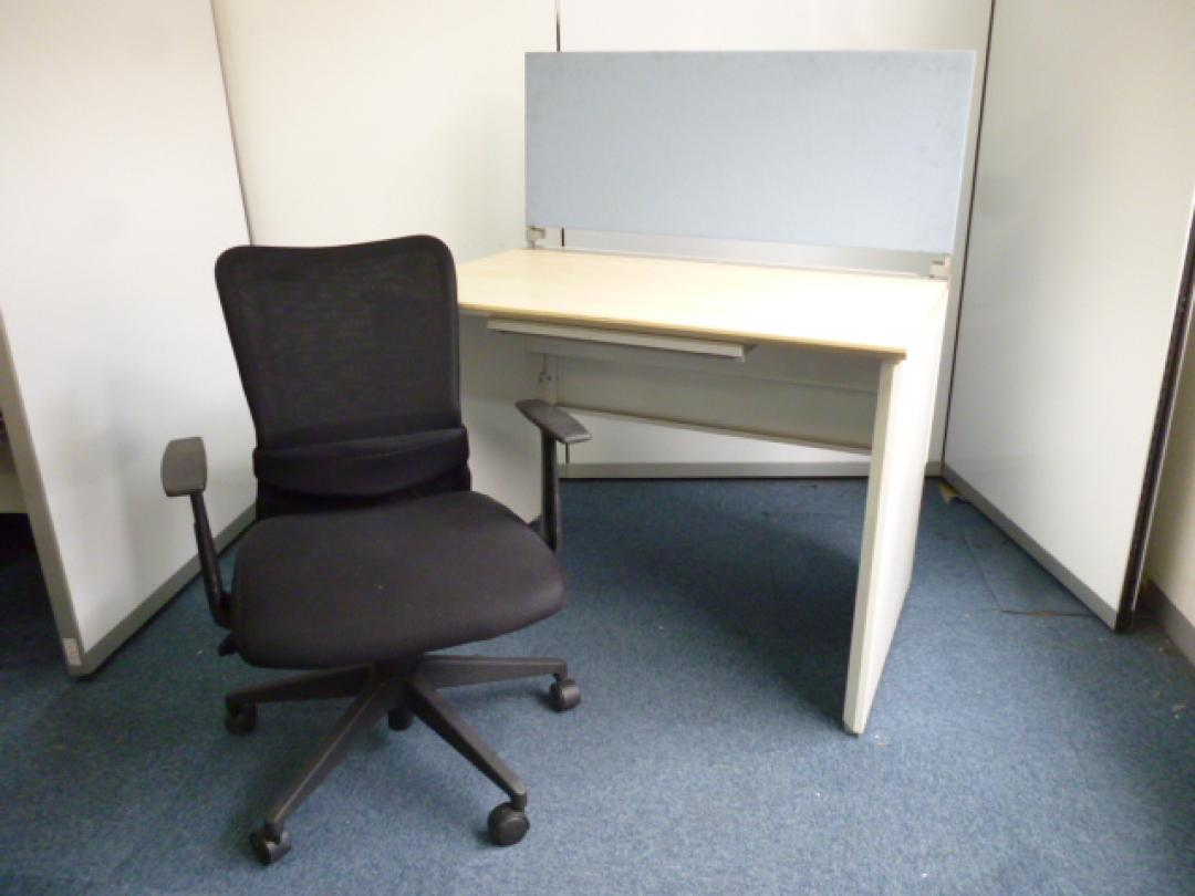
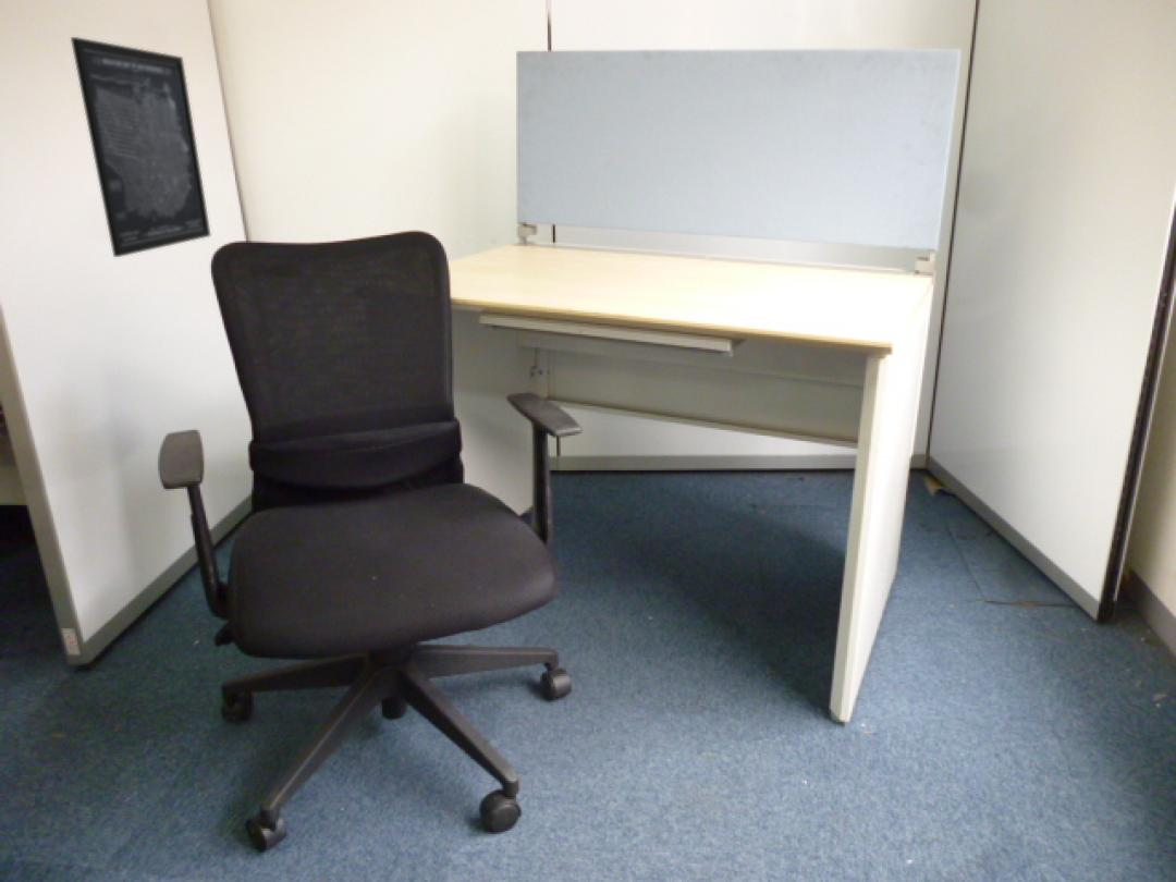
+ wall art (150, 150)
